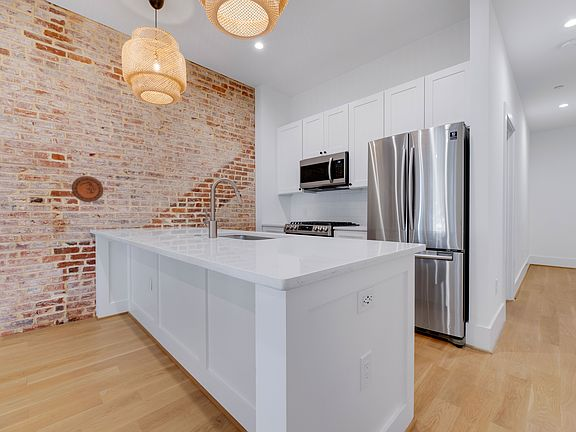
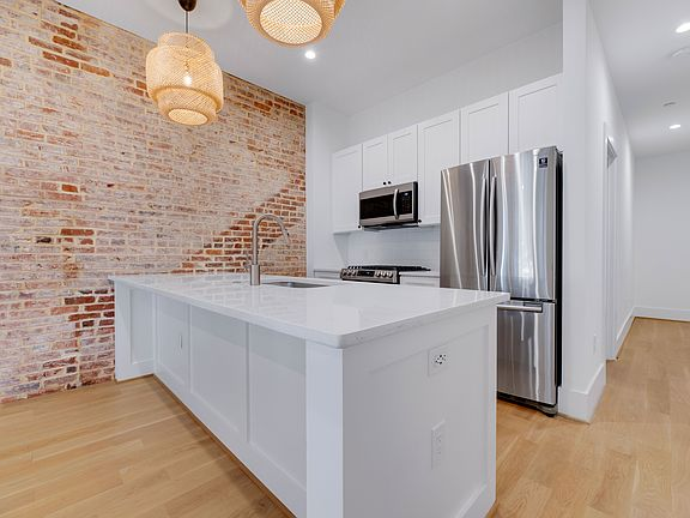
- decorative plate (87, 189)
